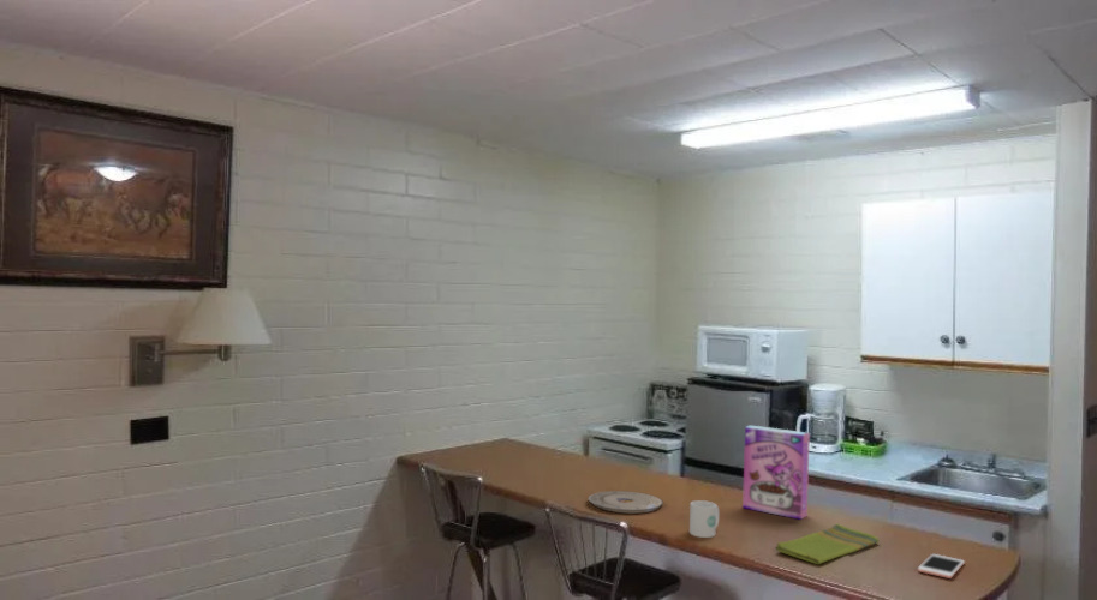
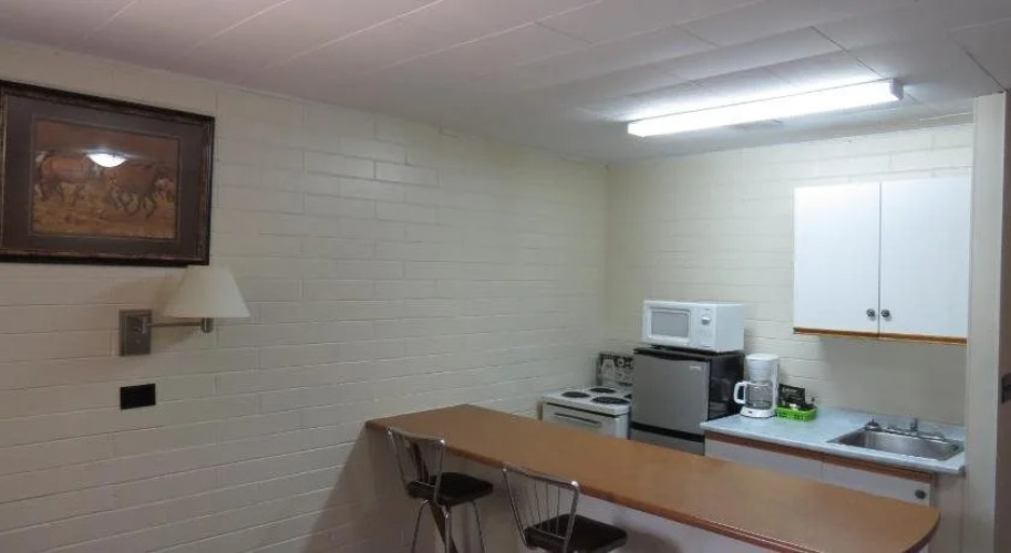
- dish towel (828, 542)
- plate (625, 502)
- cell phone (941, 565)
- cereal box (775, 470)
- mug (705, 517)
